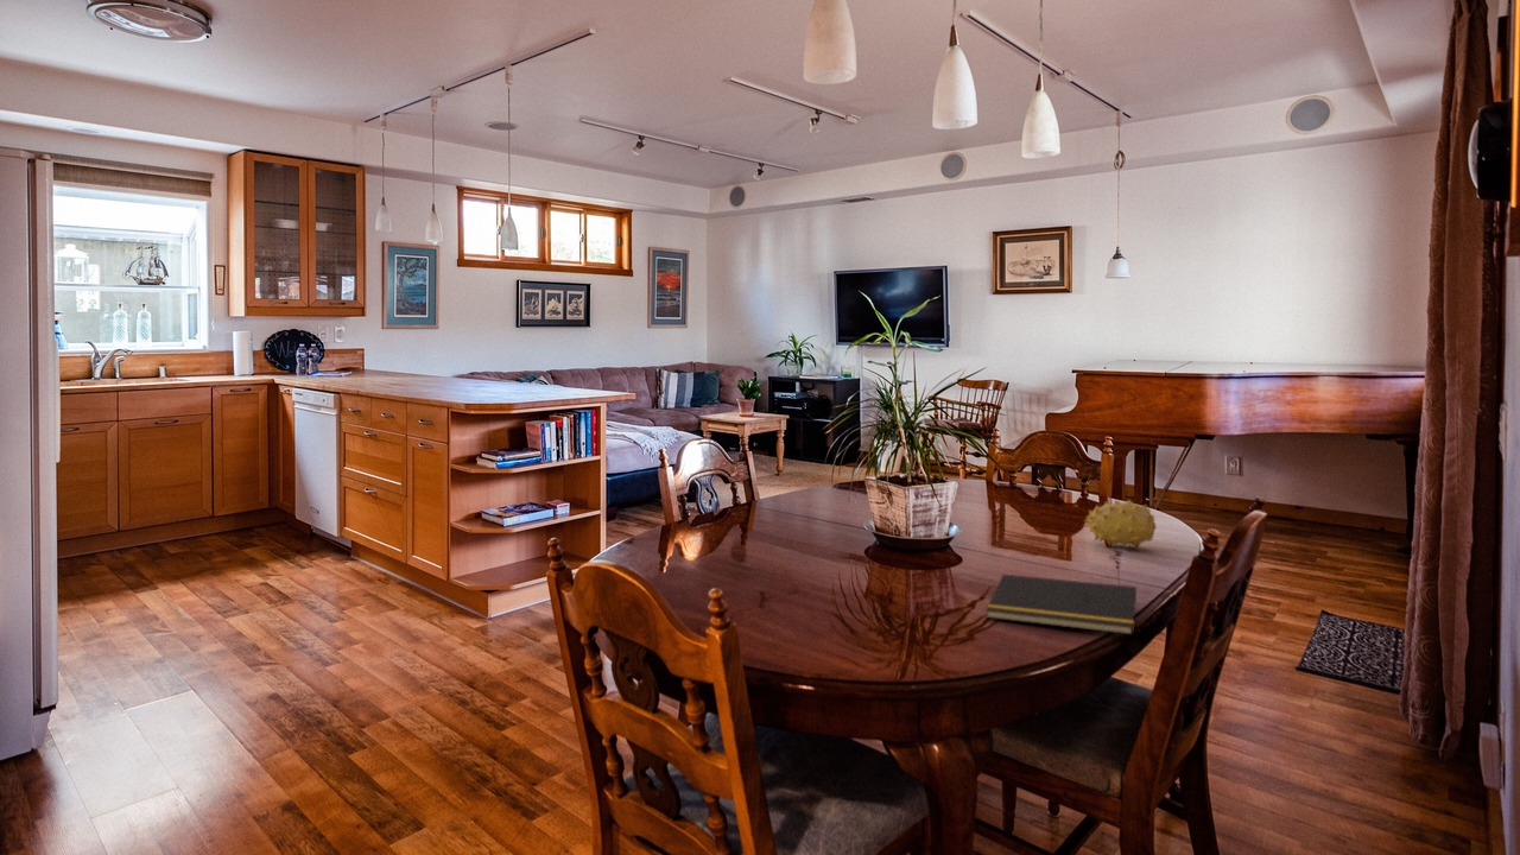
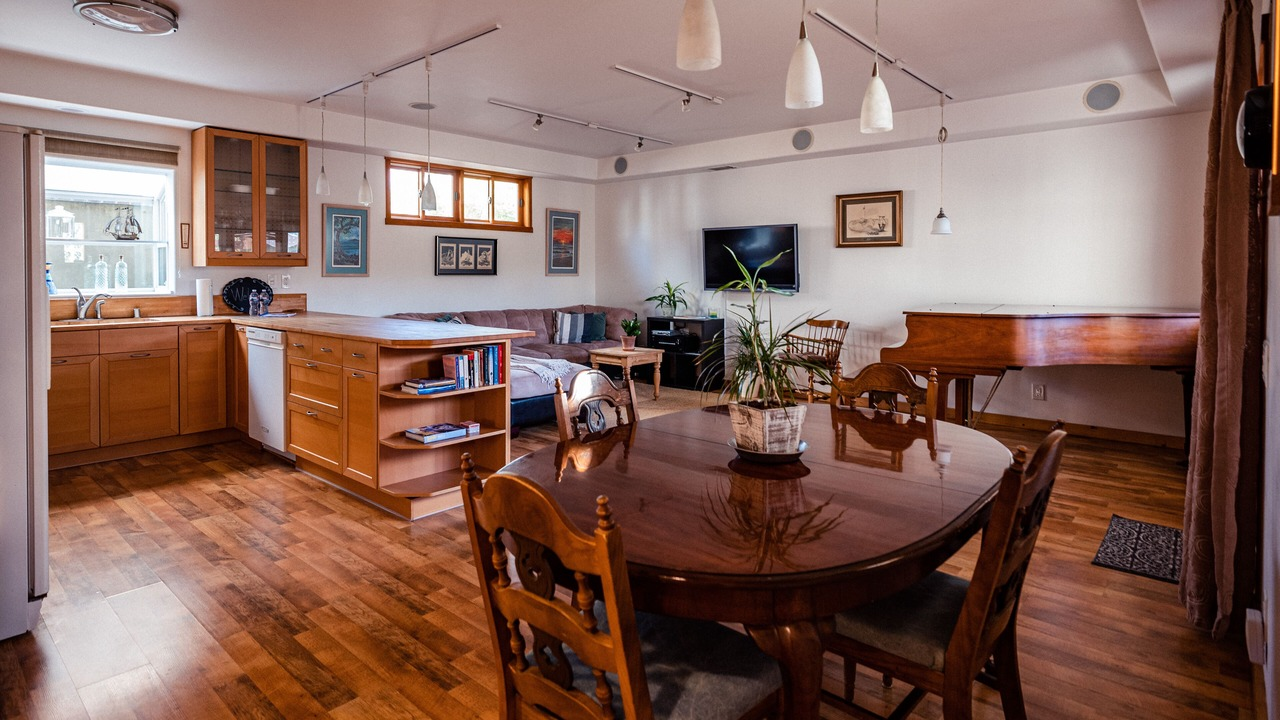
- fruit (1119, 522)
- notepad (1062, 601)
